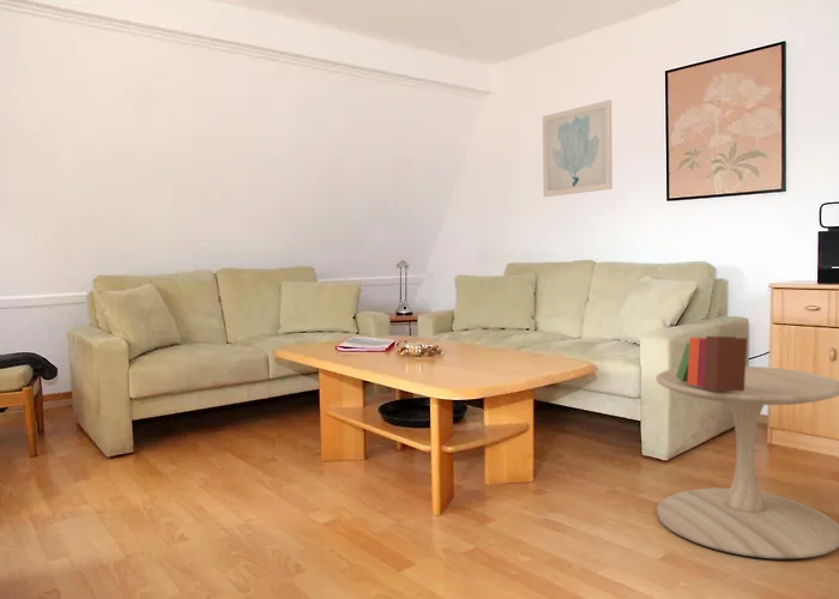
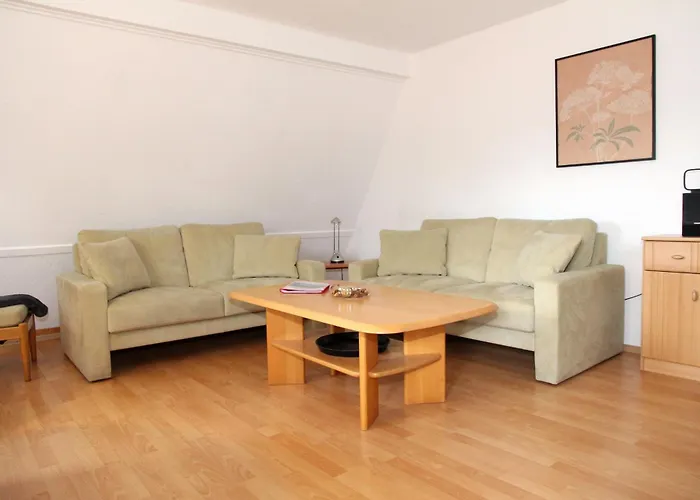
- wall art (575, 151)
- side table (744, 450)
- books (705, 359)
